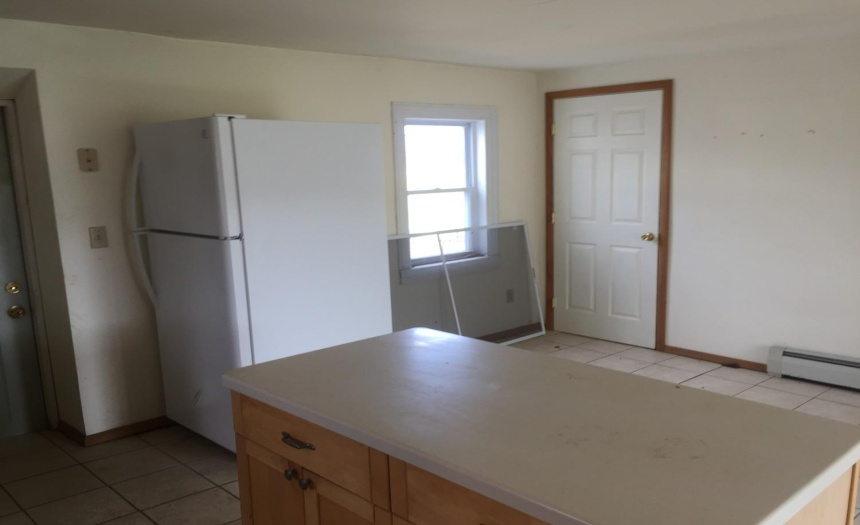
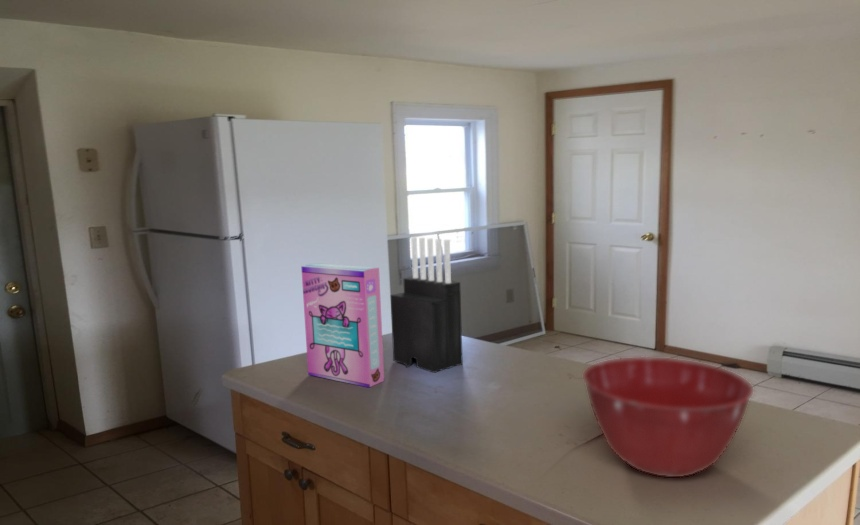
+ cereal box (342, 322)
+ mixing bowl (664, 419)
+ knife block (422, 302)
